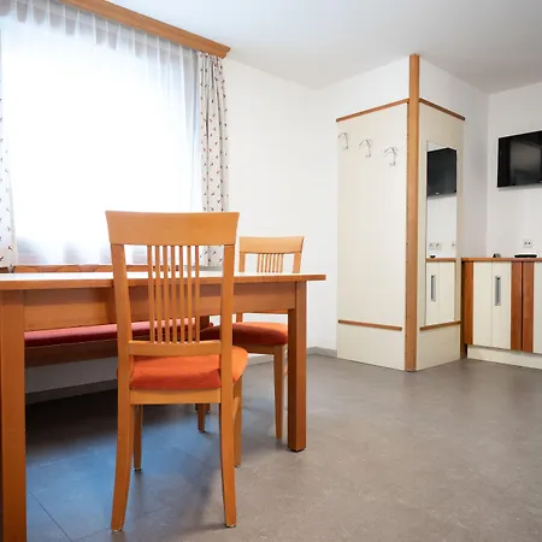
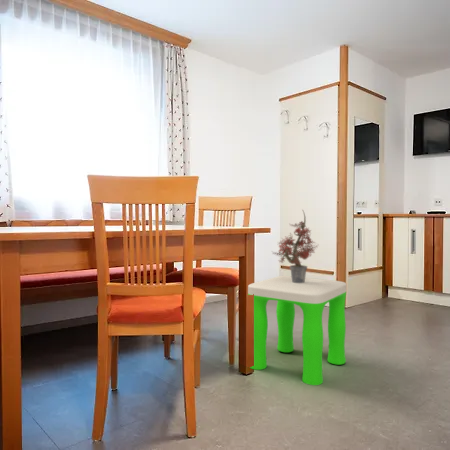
+ stool (293, 323)
+ potted plant (298, 245)
